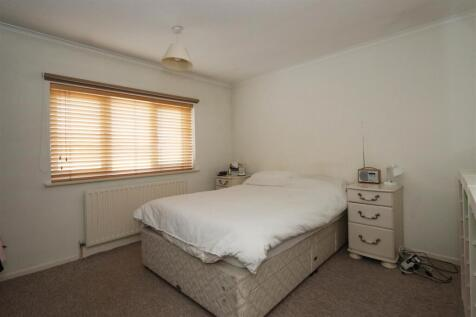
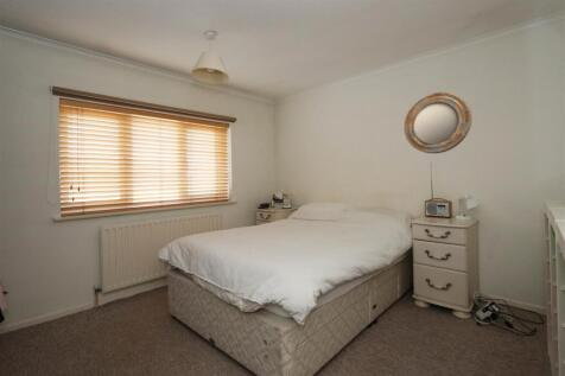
+ home mirror (434, 122)
